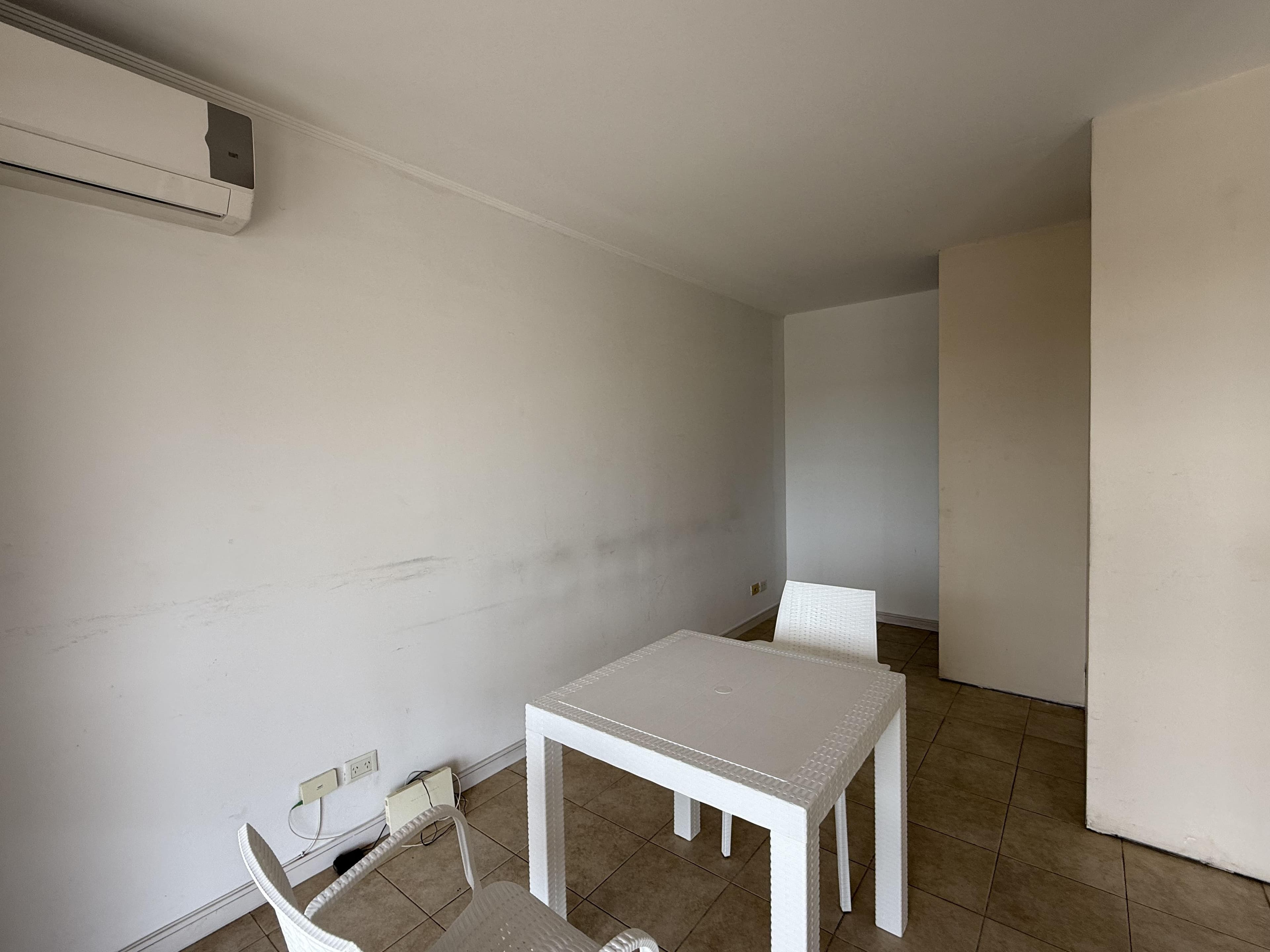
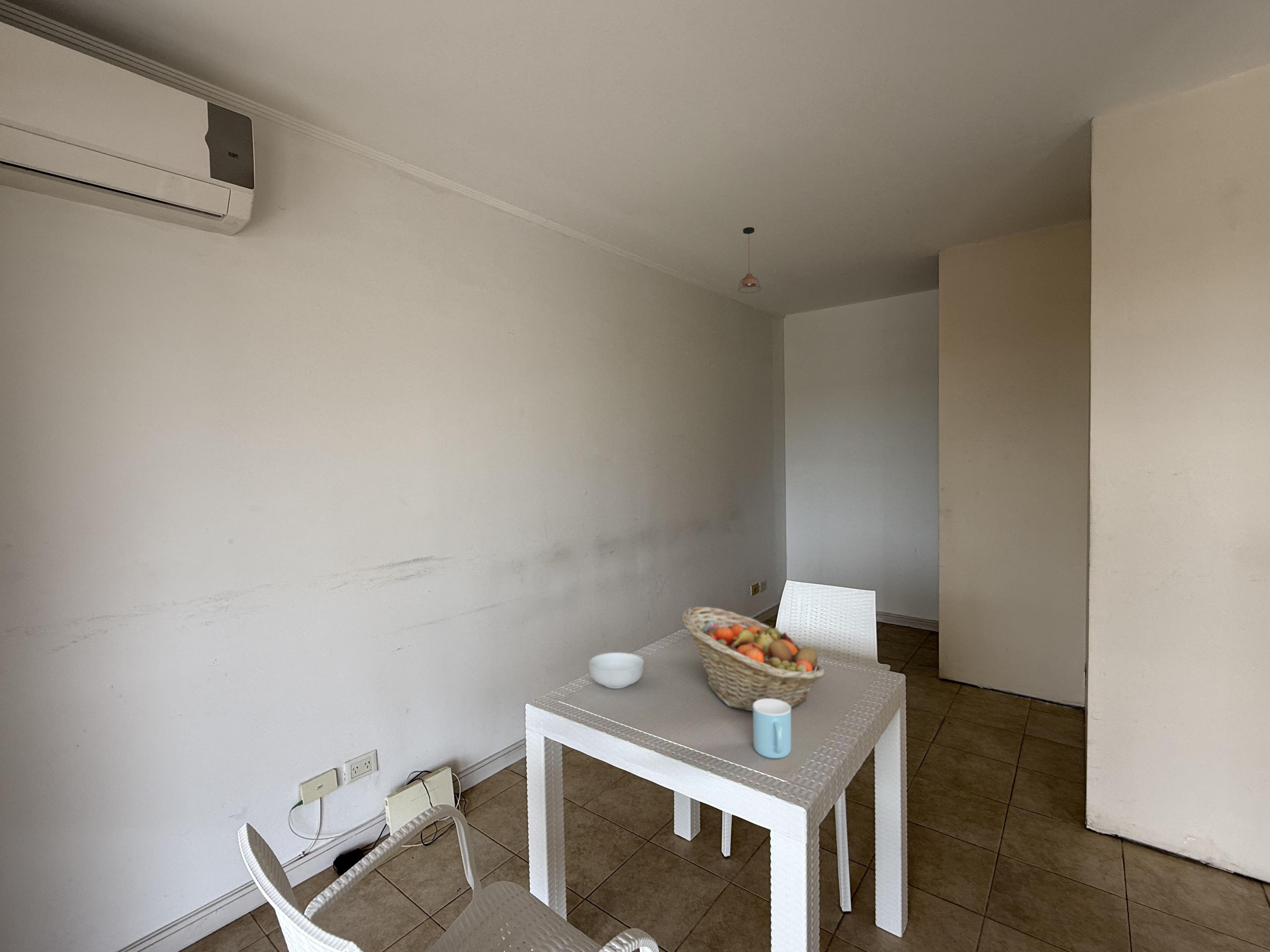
+ fruit basket (750, 652)
+ cereal bowl (616, 672)
+ mug (774, 731)
+ pendant light (749, 259)
